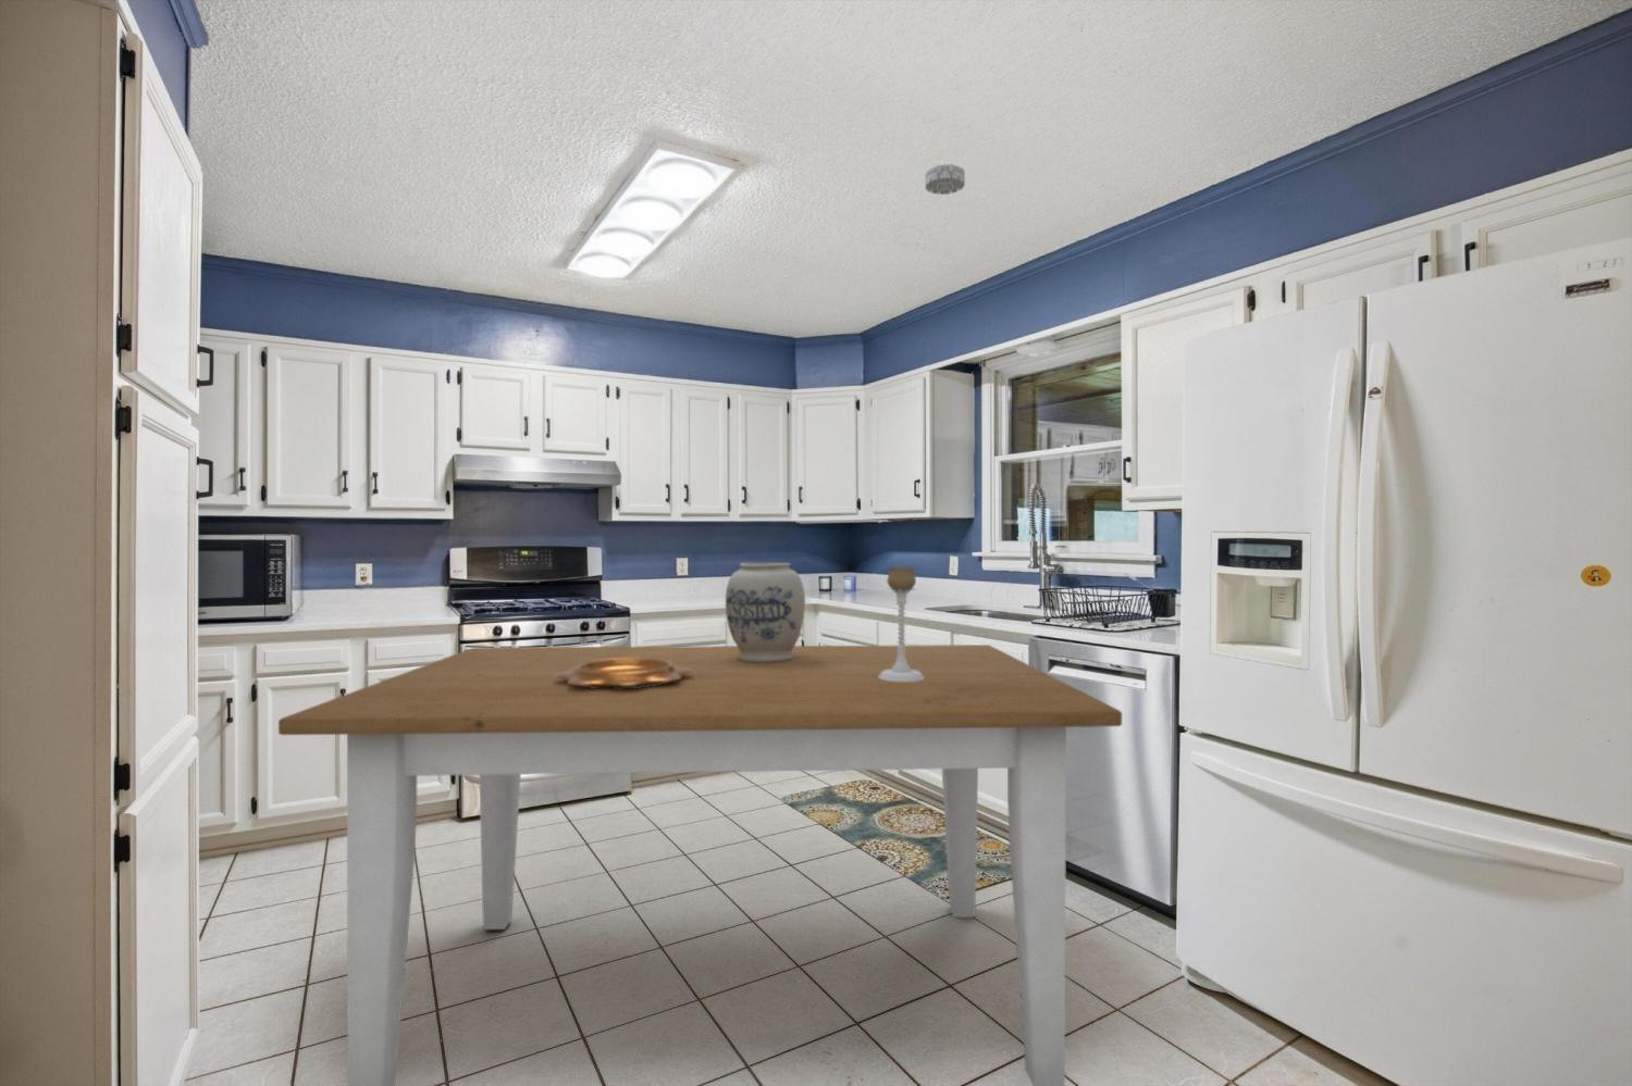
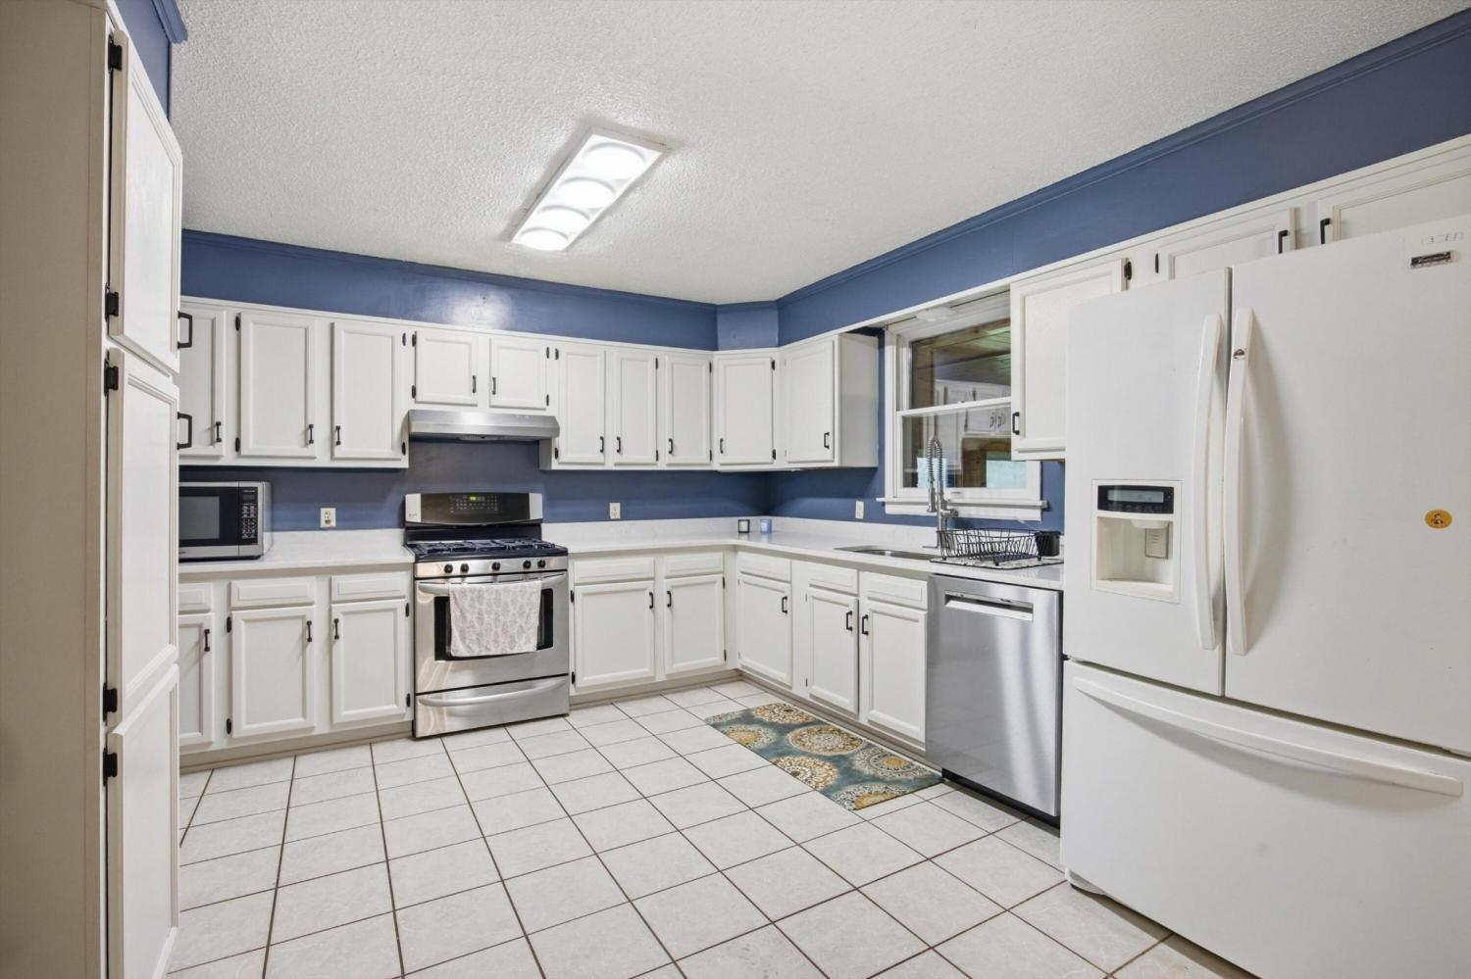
- table (726, 771)
- vase (765, 610)
- candle holder (901, 622)
- smoke detector (945, 178)
- decorative bowl (623, 671)
